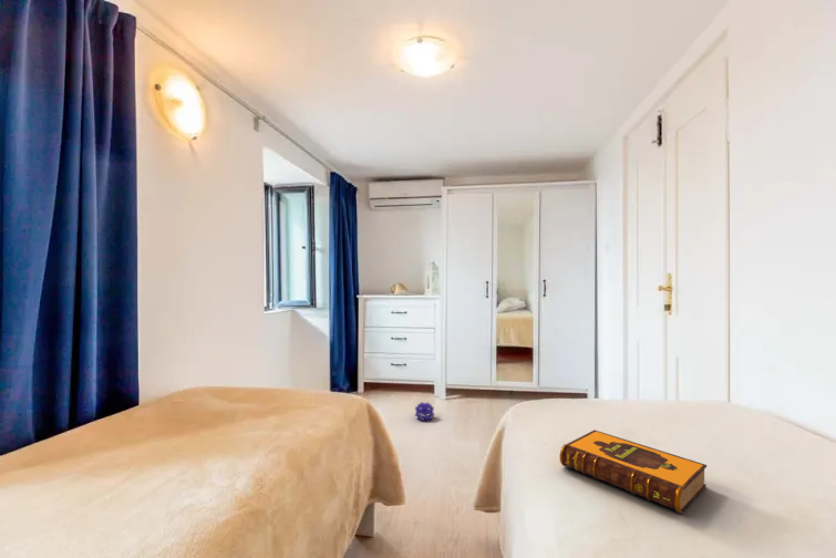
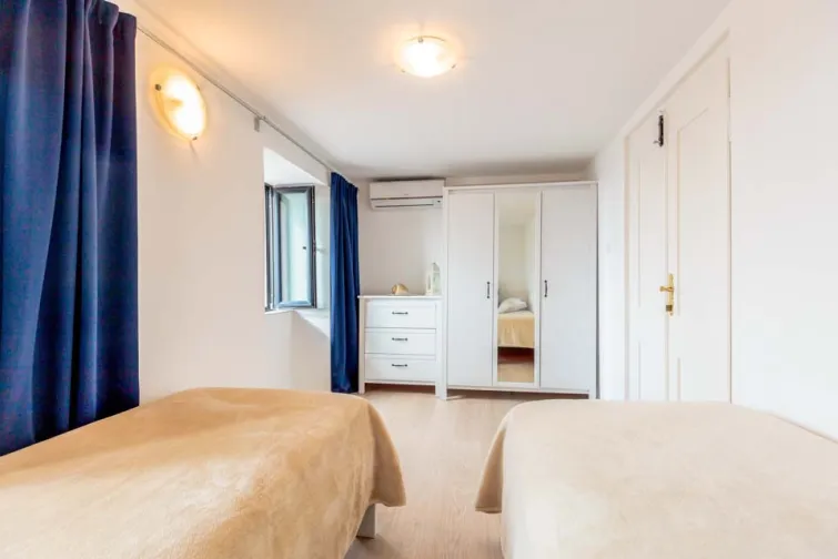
- hardback book (629, 465)
- decorative ball (424, 411)
